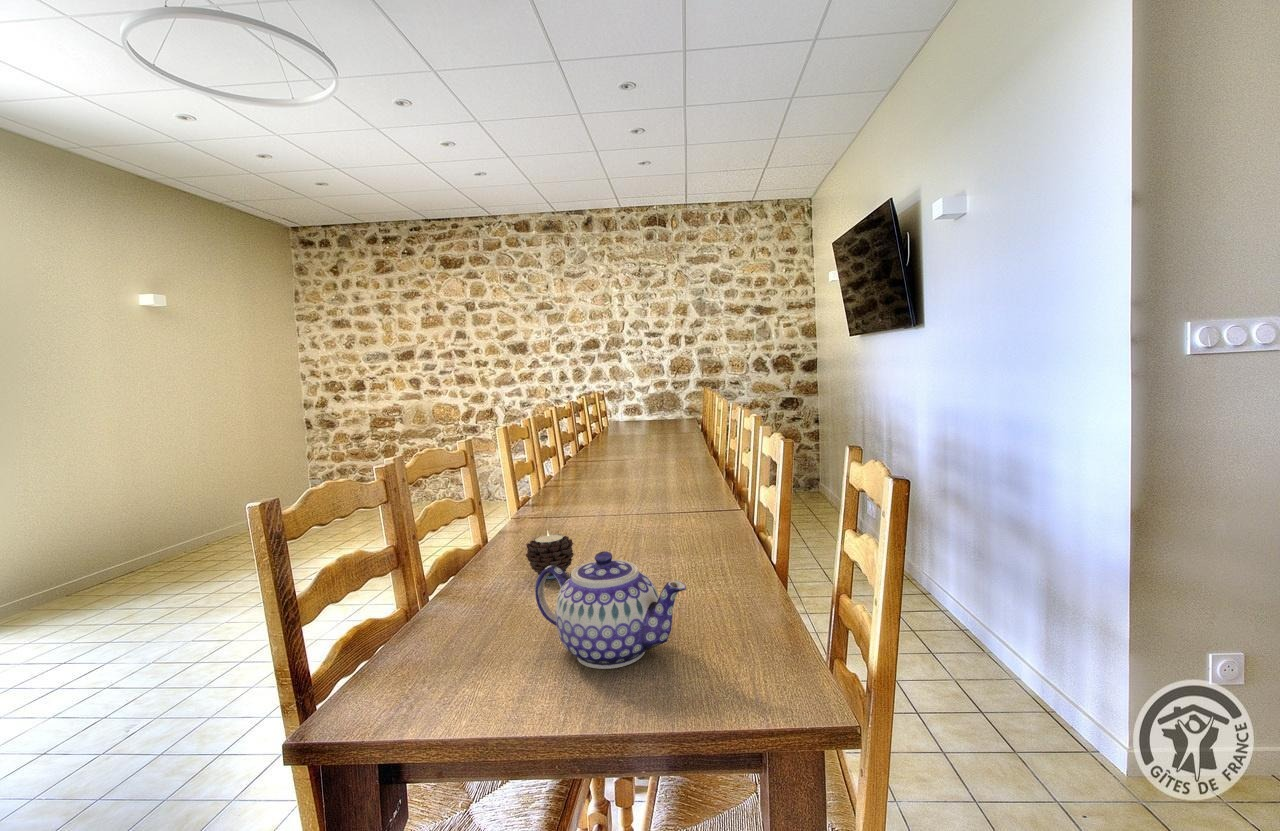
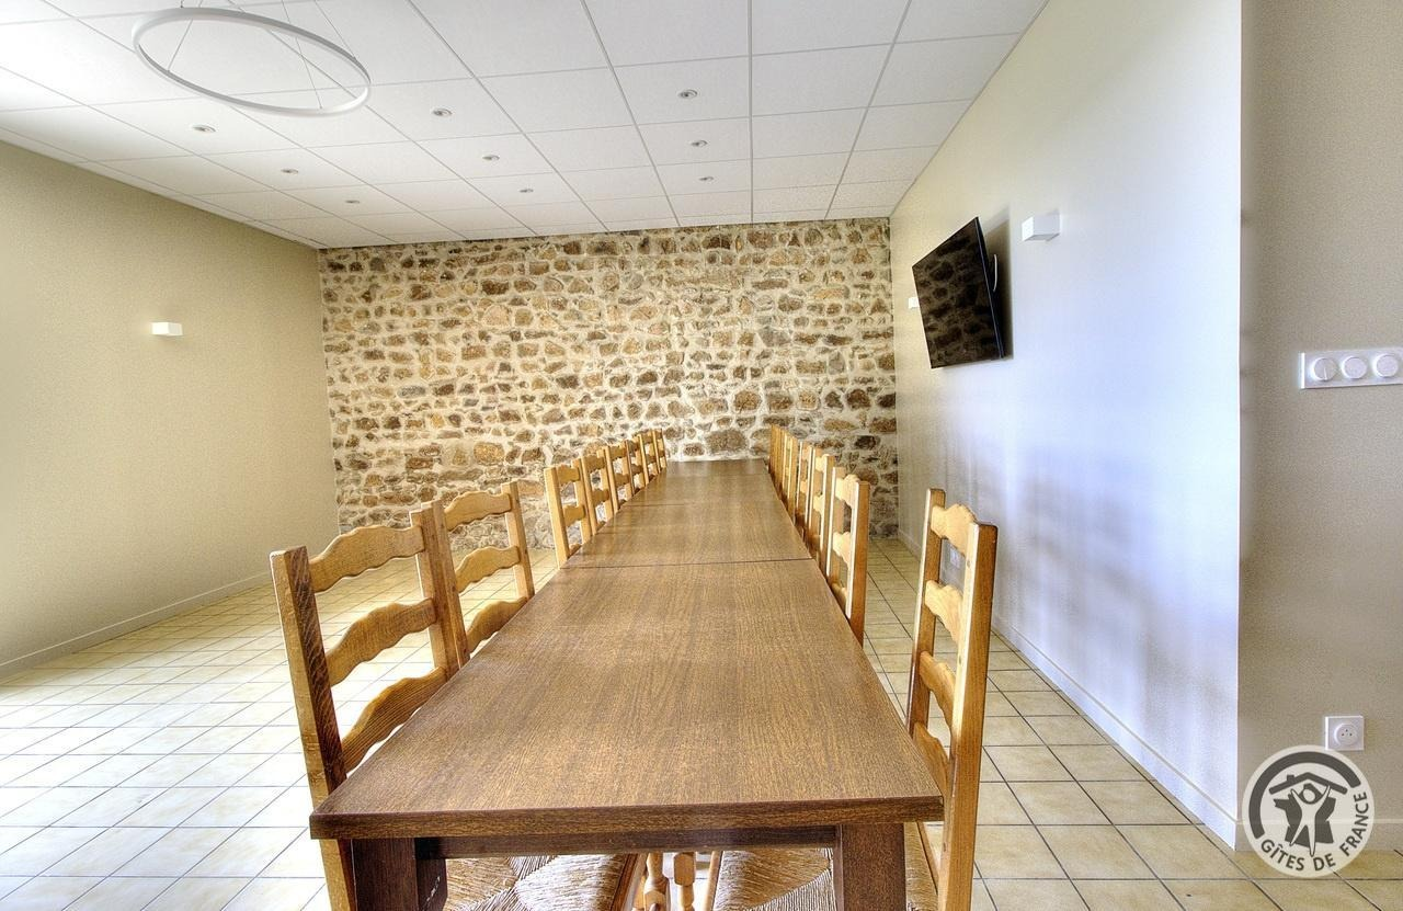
- teapot (608, 602)
- candle (550, 552)
